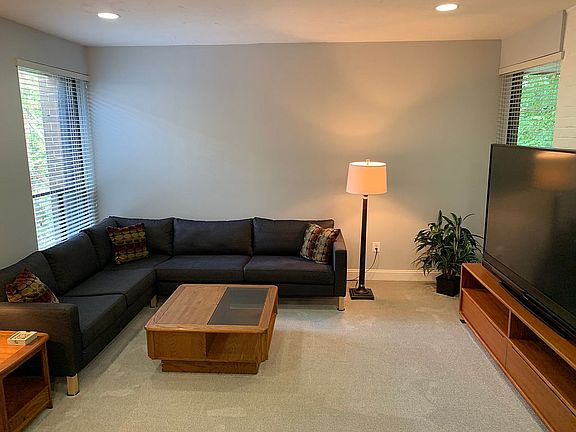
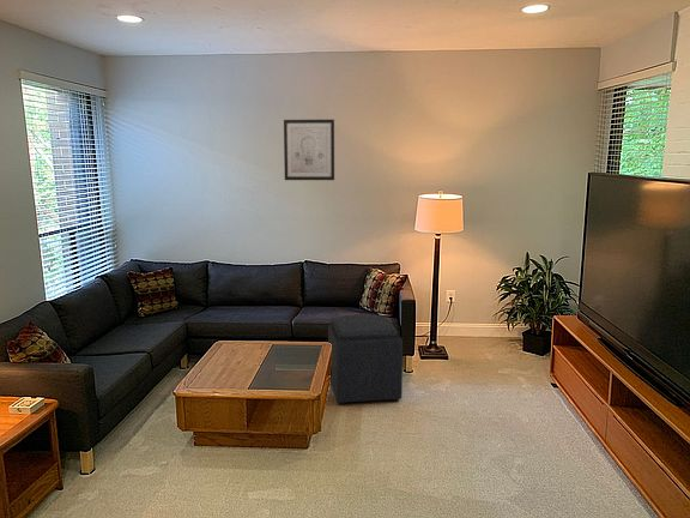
+ wall art (309, 150)
+ ottoman (363, 355)
